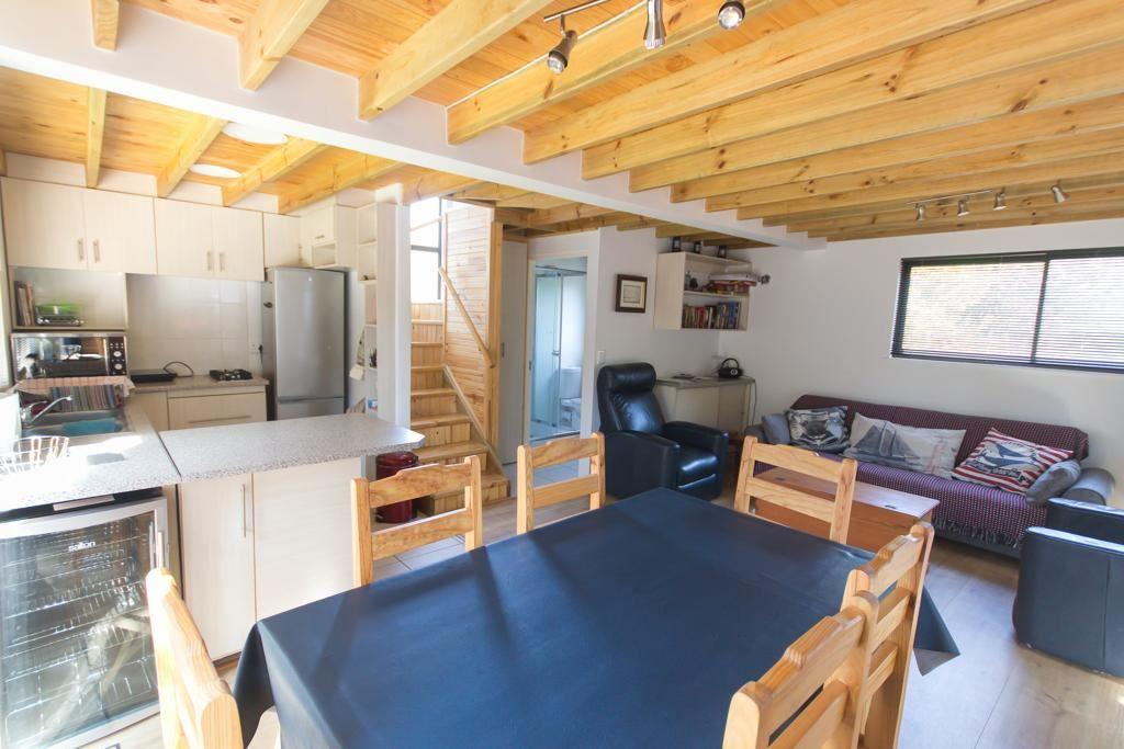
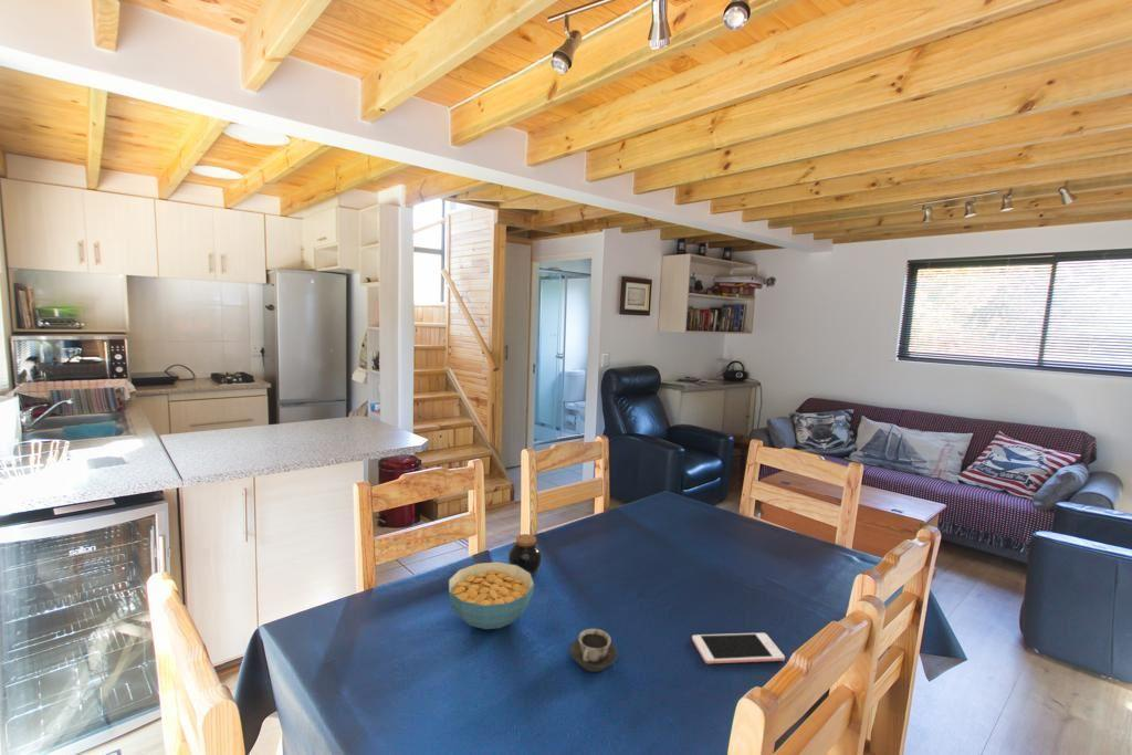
+ cell phone (736, 648)
+ cereal bowl (490, 601)
+ cup (594, 650)
+ jar (525, 555)
